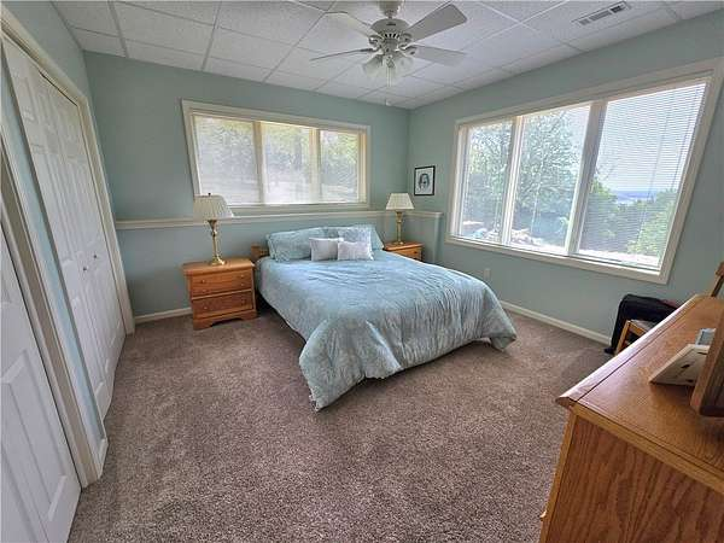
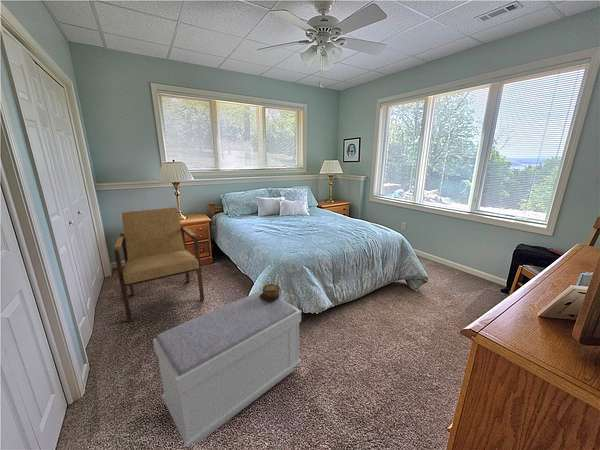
+ bench (235, 353)
+ decorative box (269, 292)
+ armchair (159, 258)
